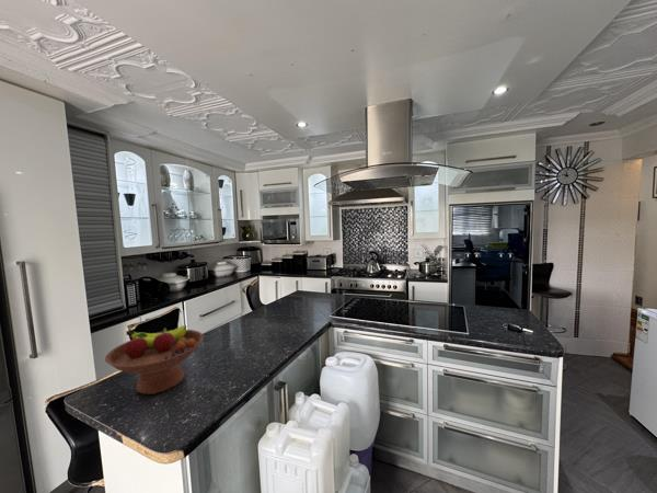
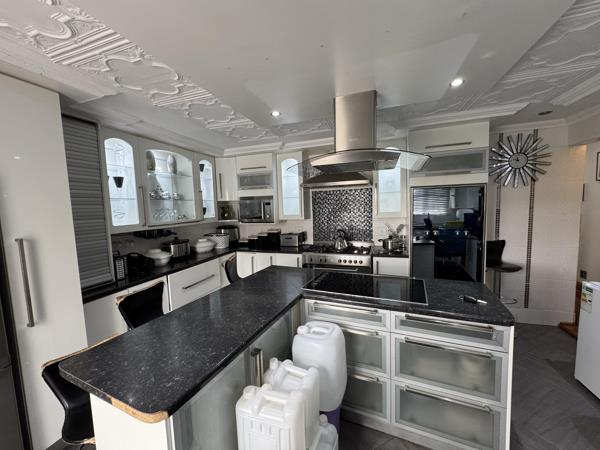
- fruit bowl (159, 356)
